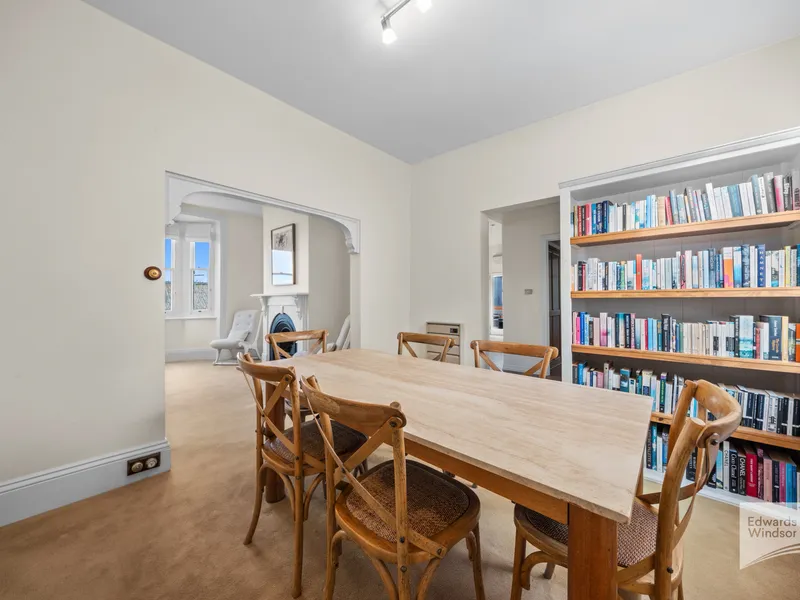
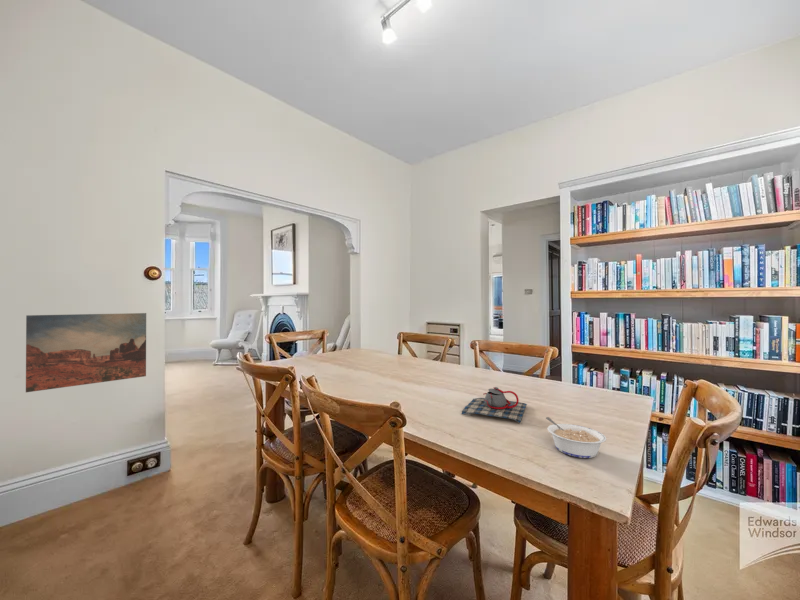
+ teapot (495, 398)
+ legume (573, 439)
+ wall art (91, 348)
